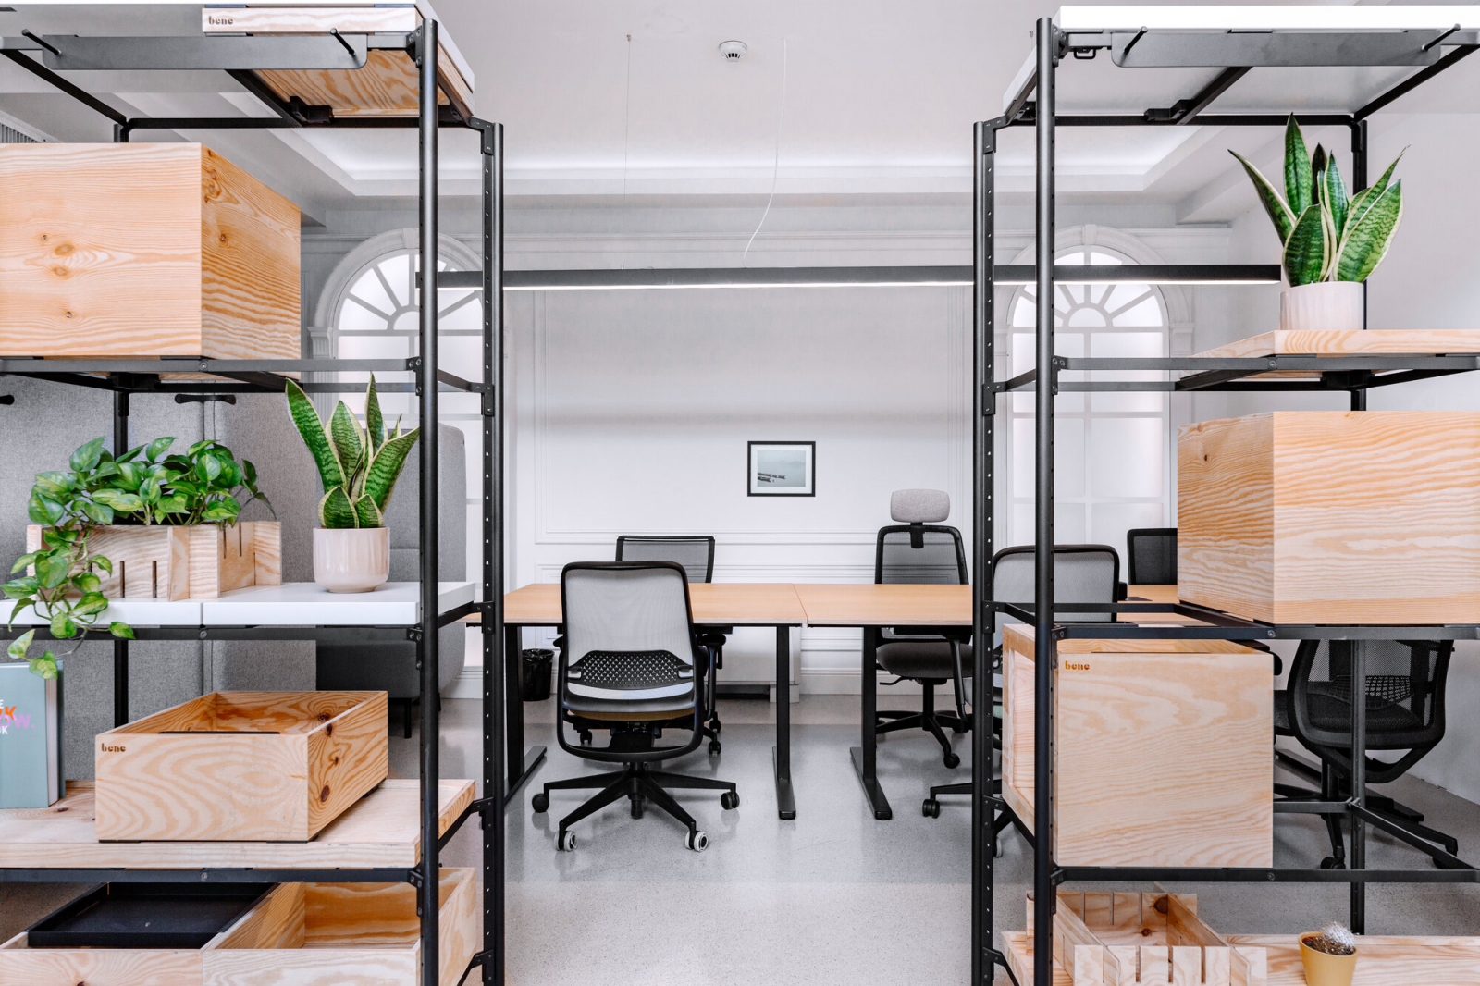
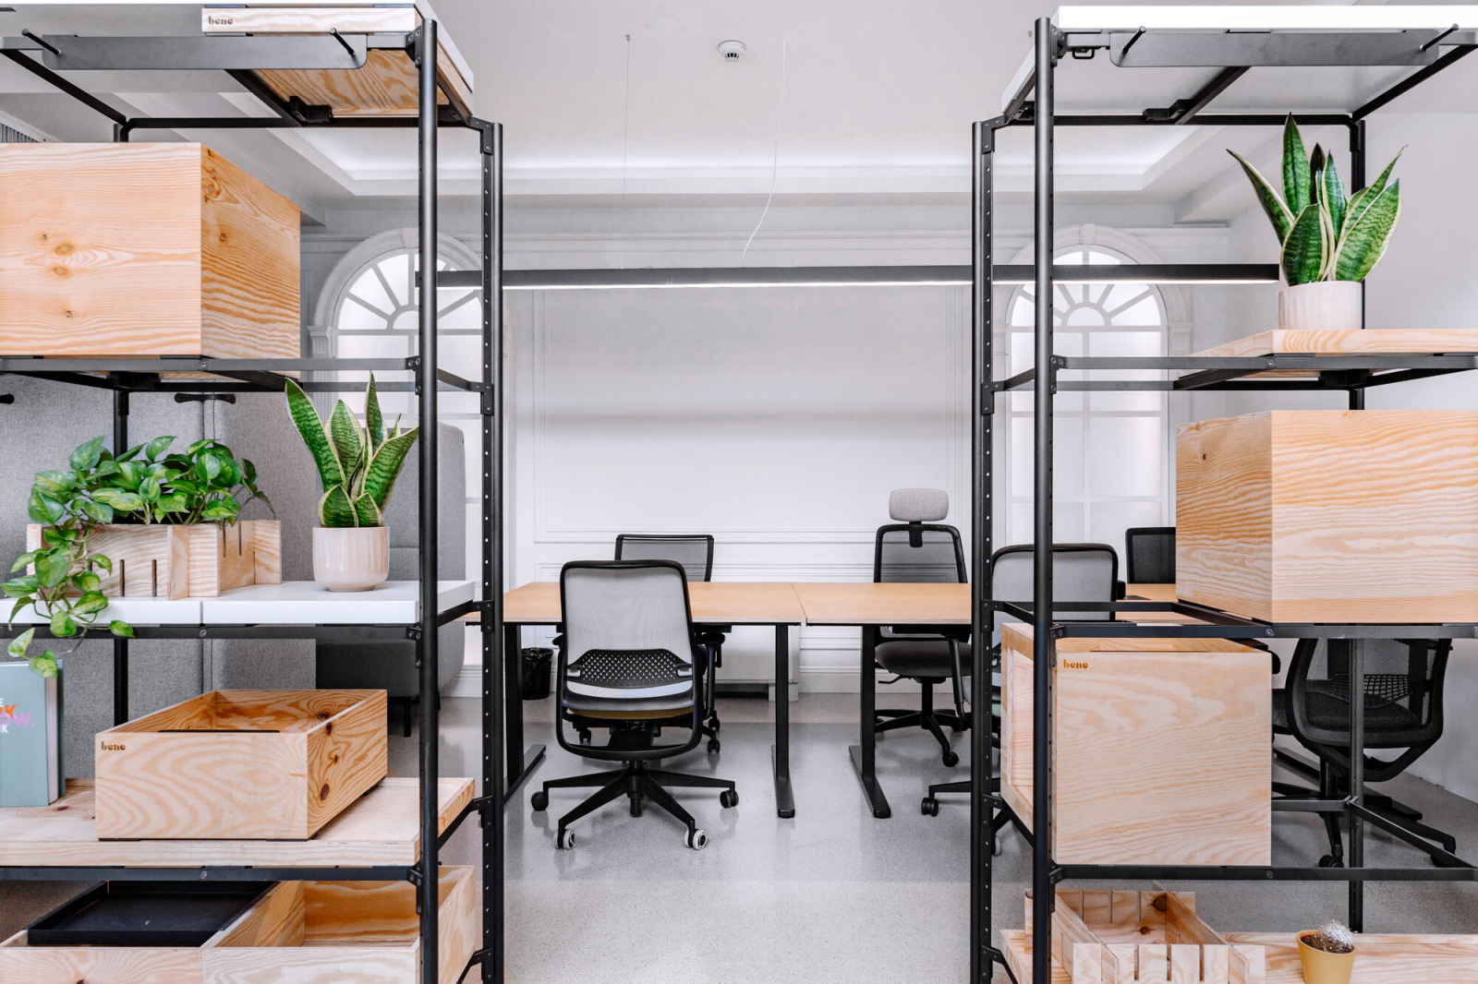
- wall art (780, 468)
